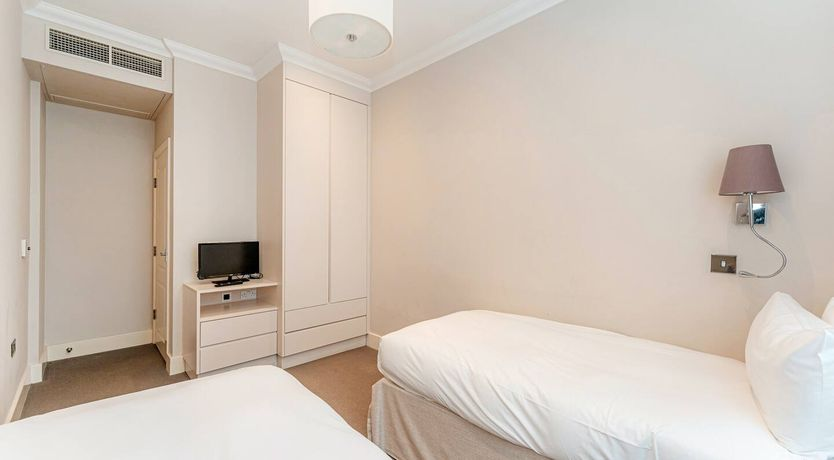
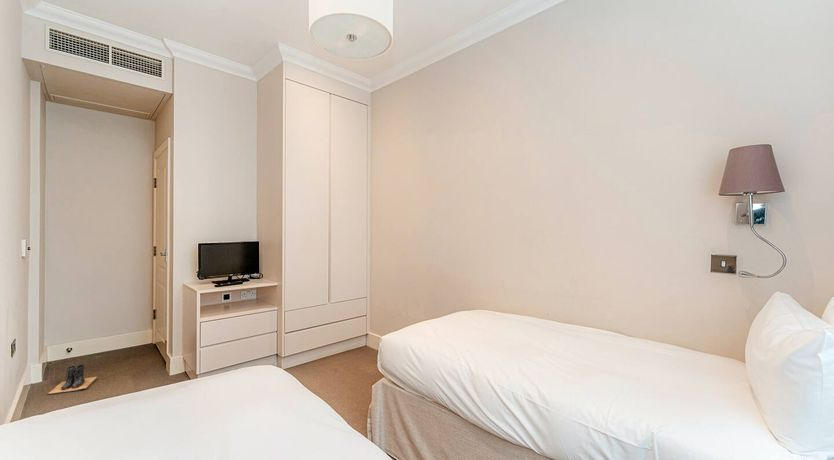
+ boots (73, 376)
